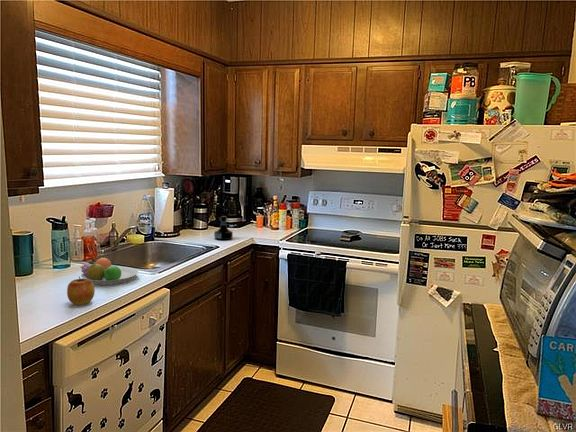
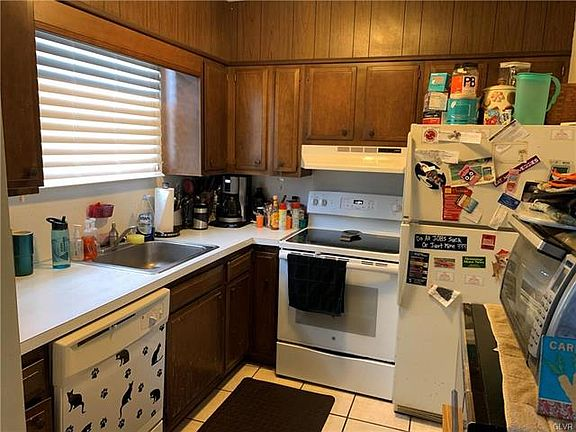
- apple (80, 289)
- tequila bottle (223, 227)
- fruit bowl (109, 268)
